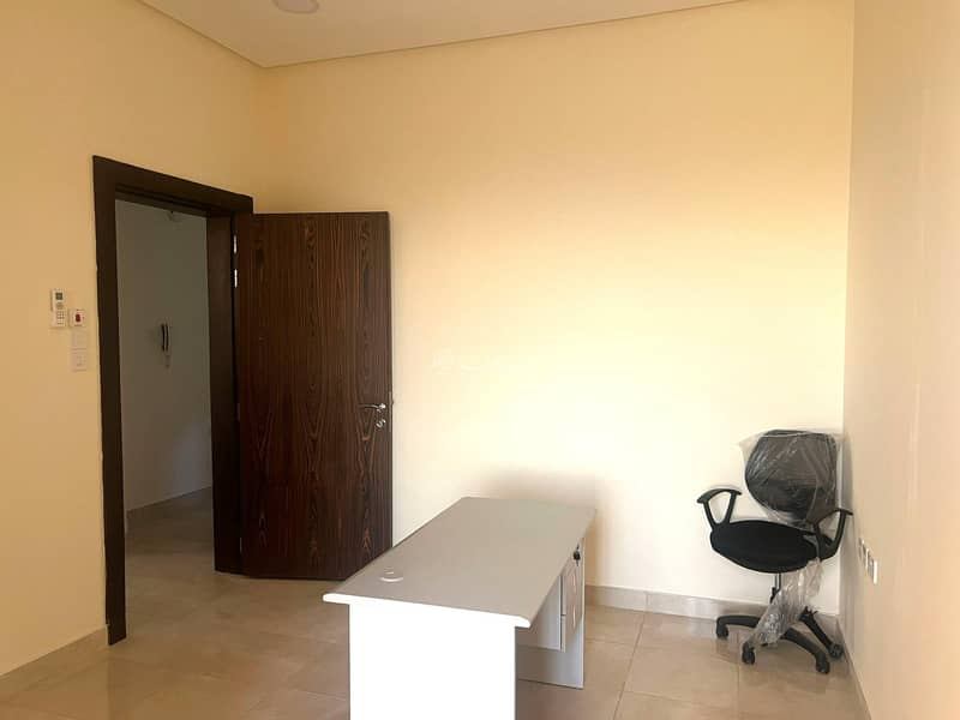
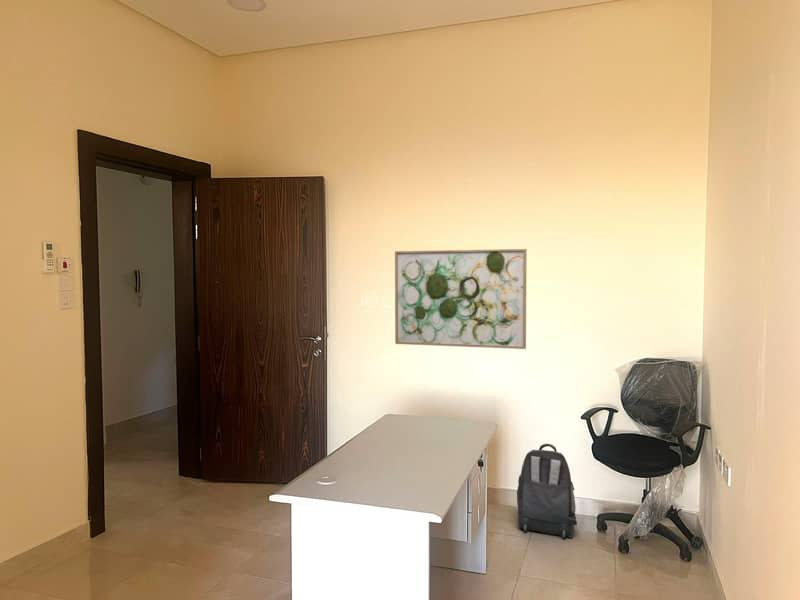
+ wall art (458, 298)
+ backpack (545, 487)
